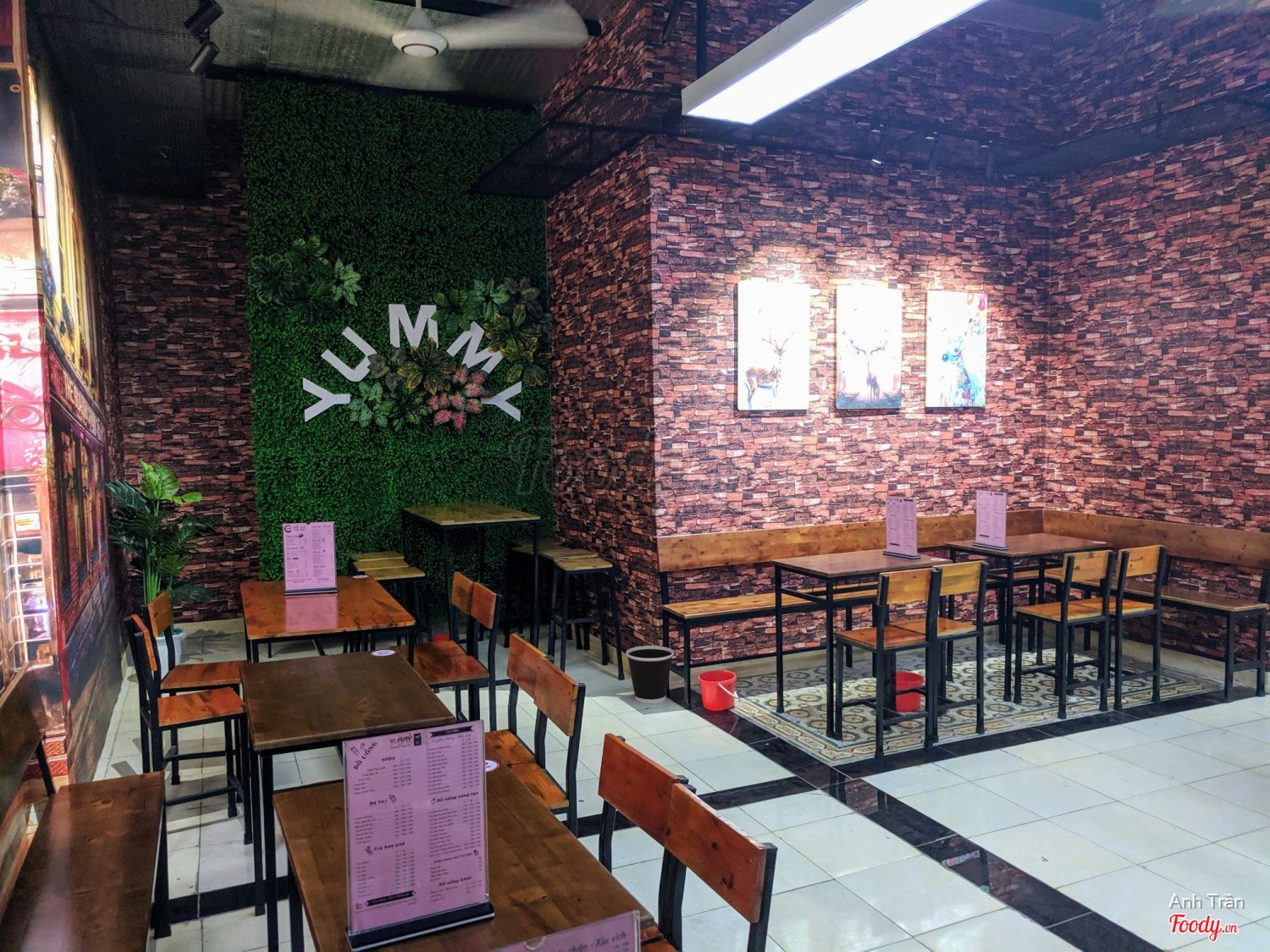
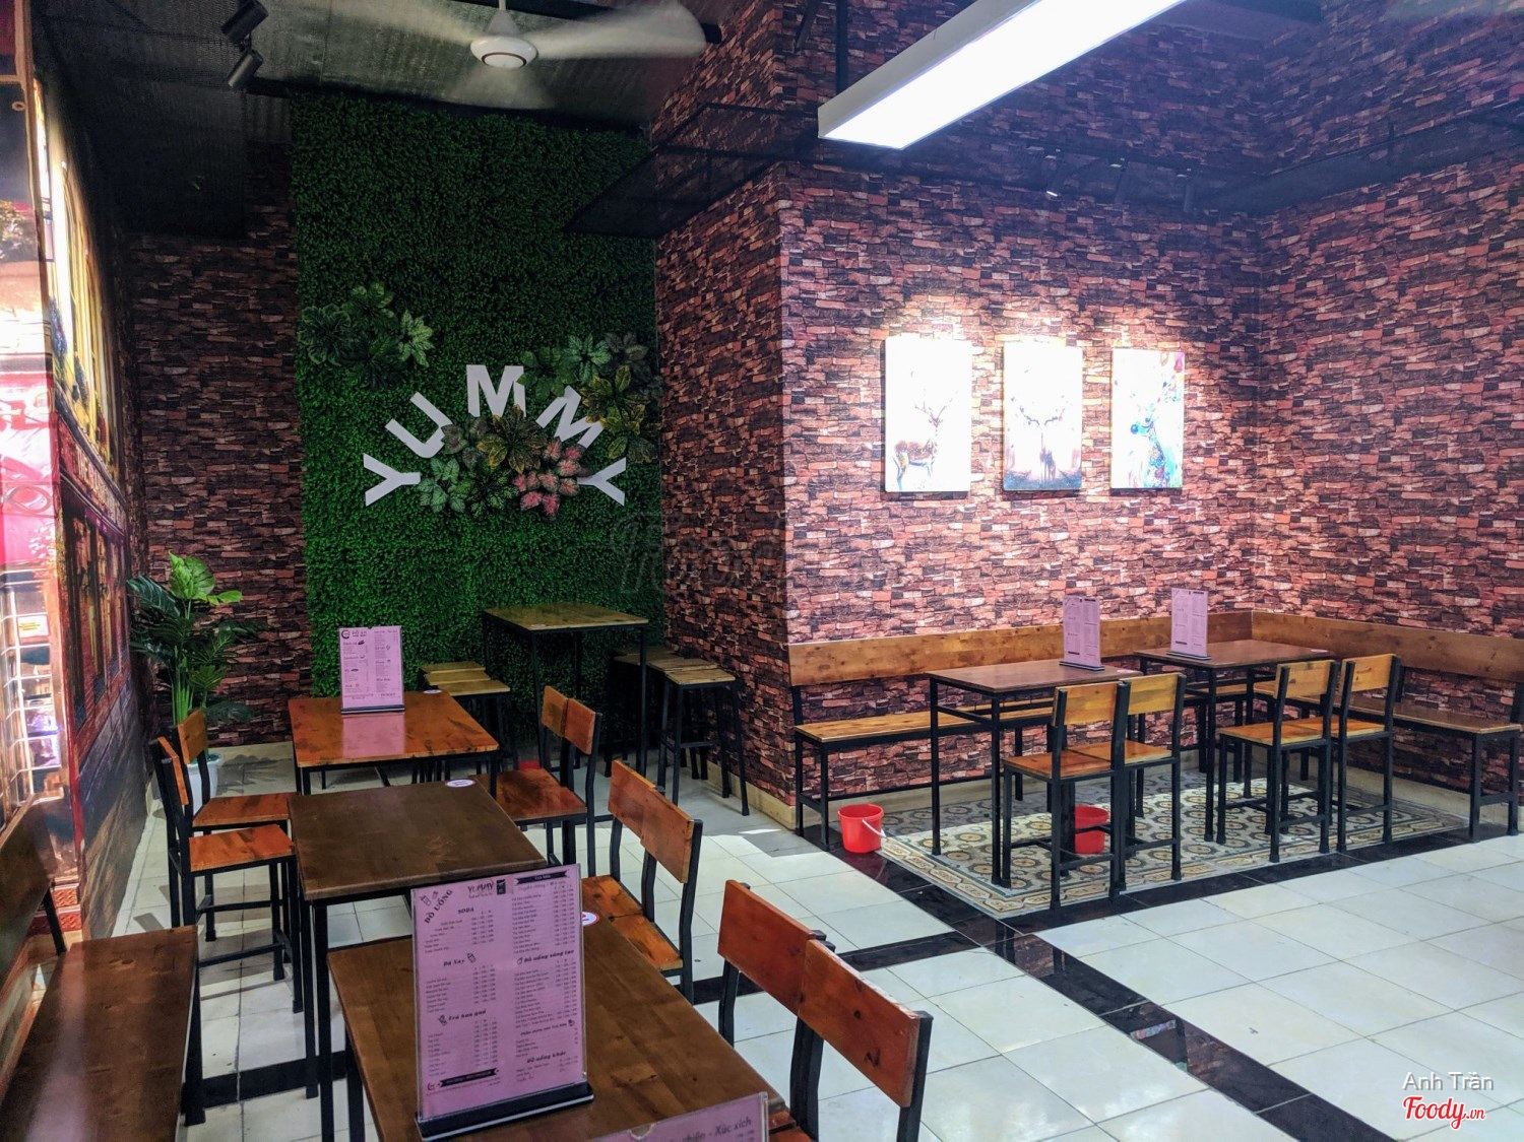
- wastebasket (650, 674)
